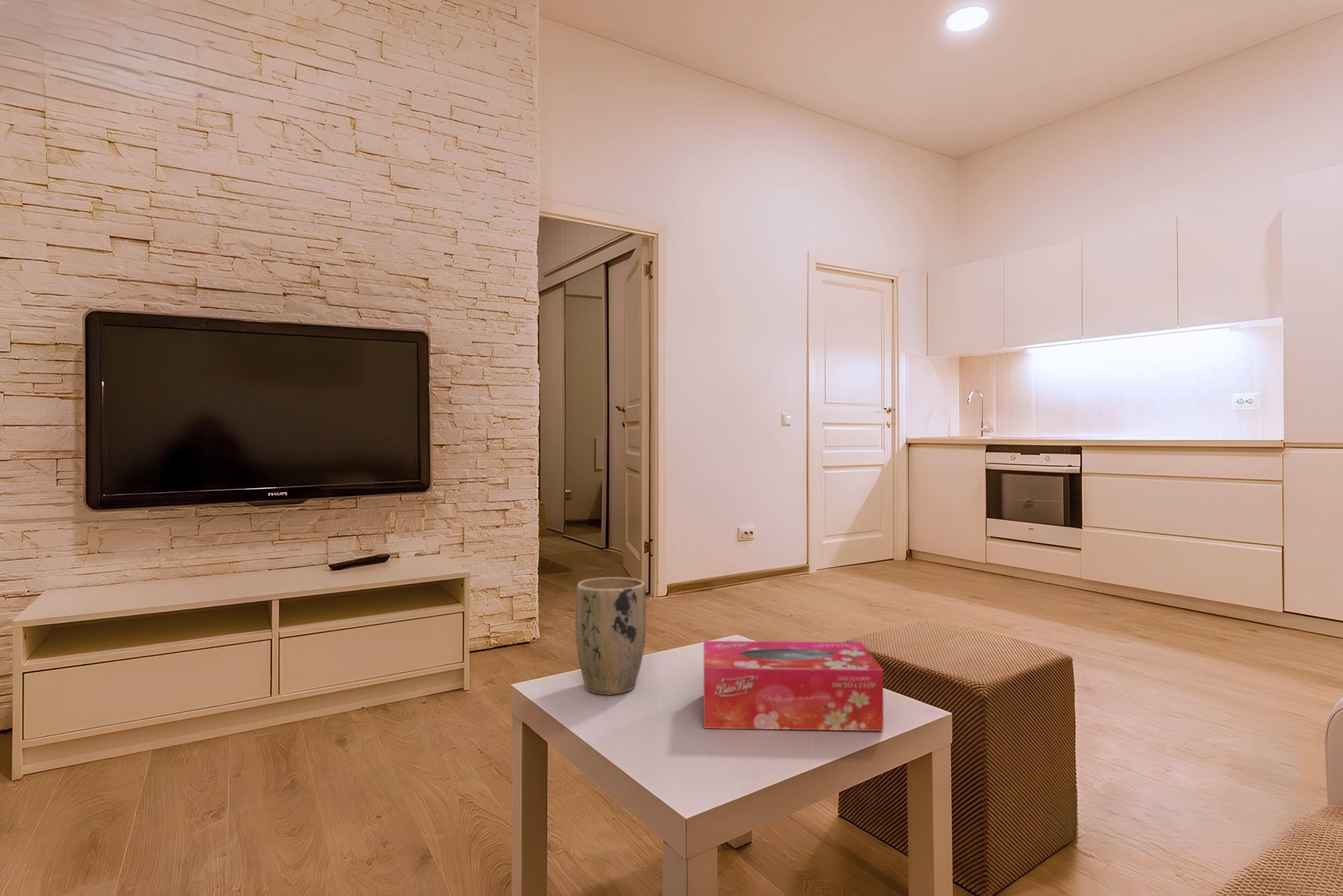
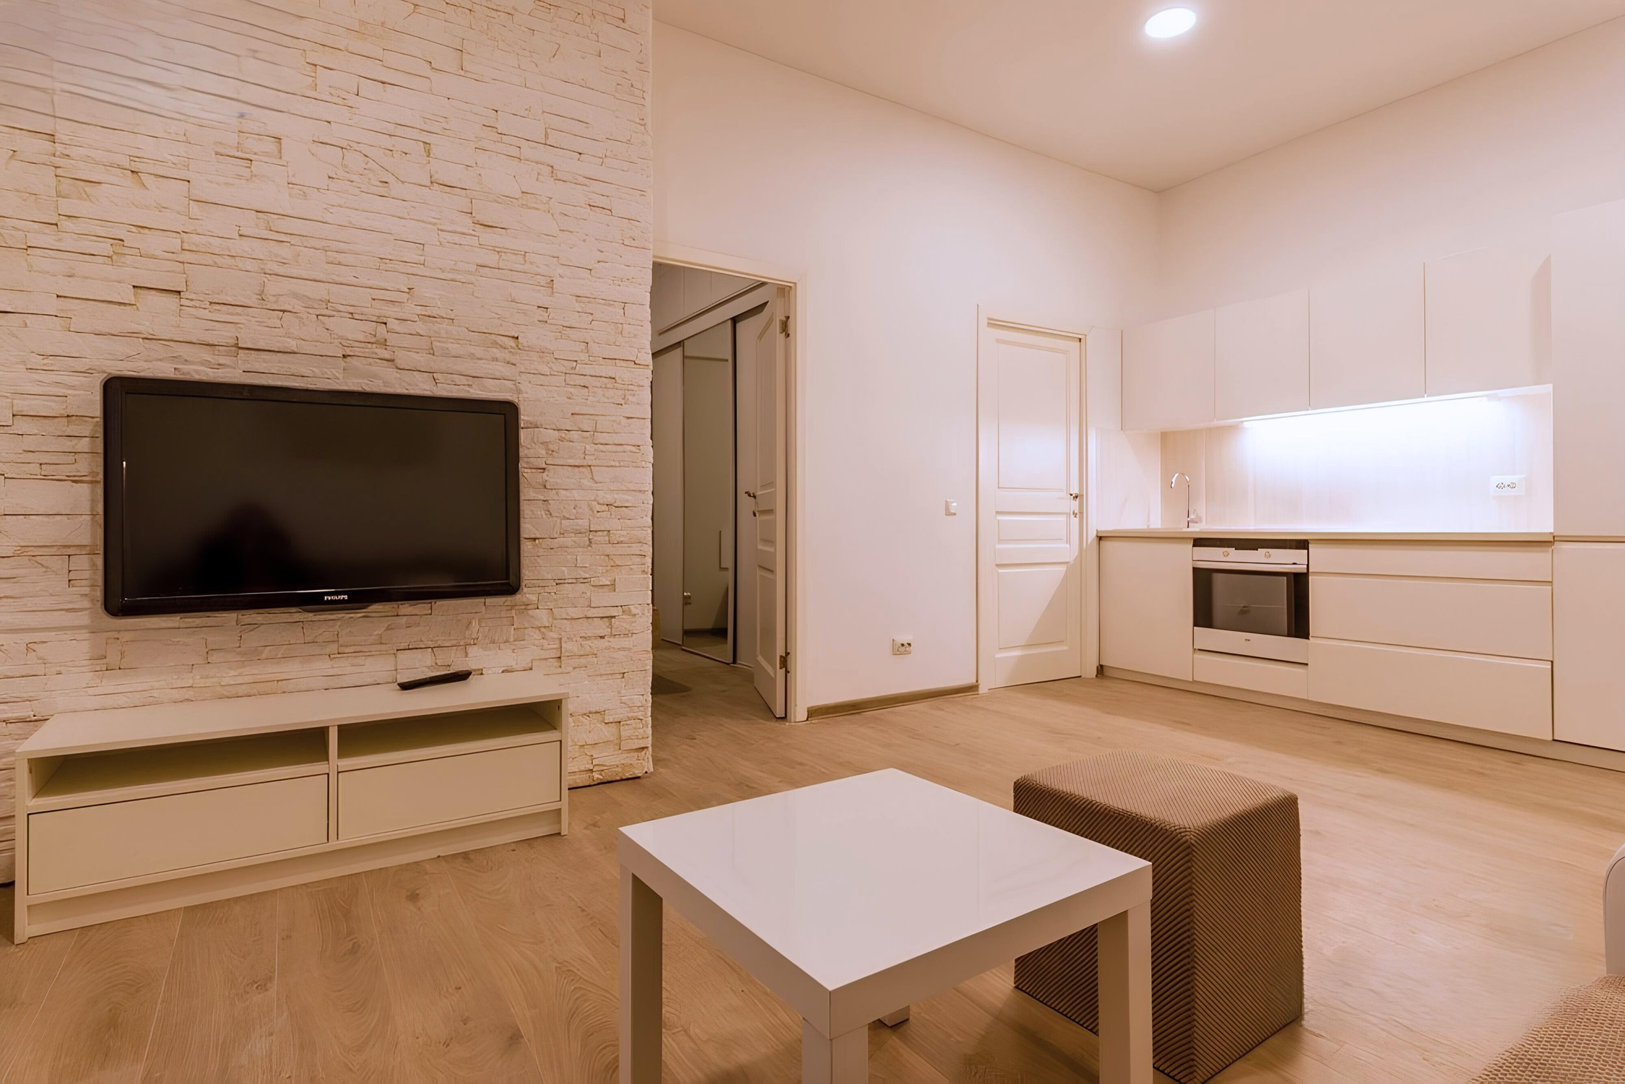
- tissue box (787, 683)
- plant pot (611, 634)
